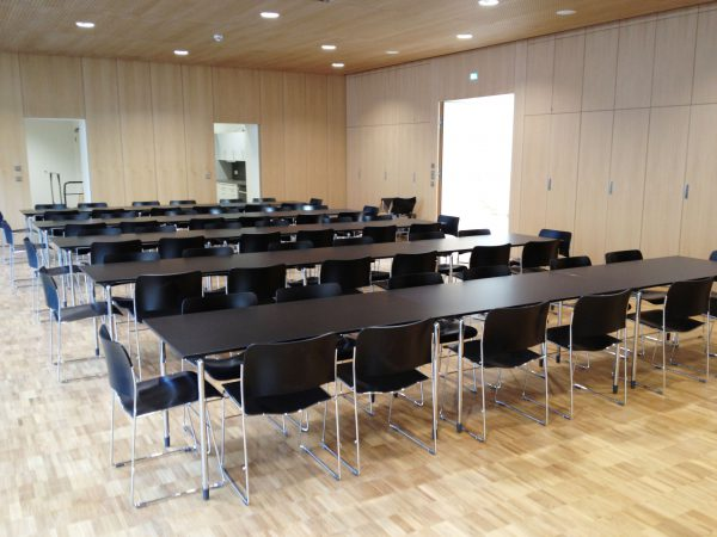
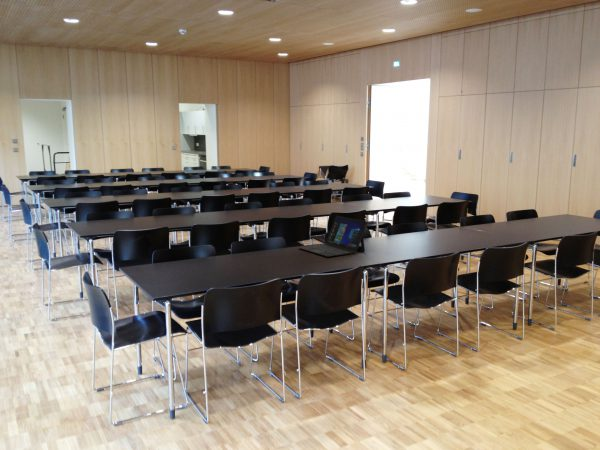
+ laptop (332, 235)
